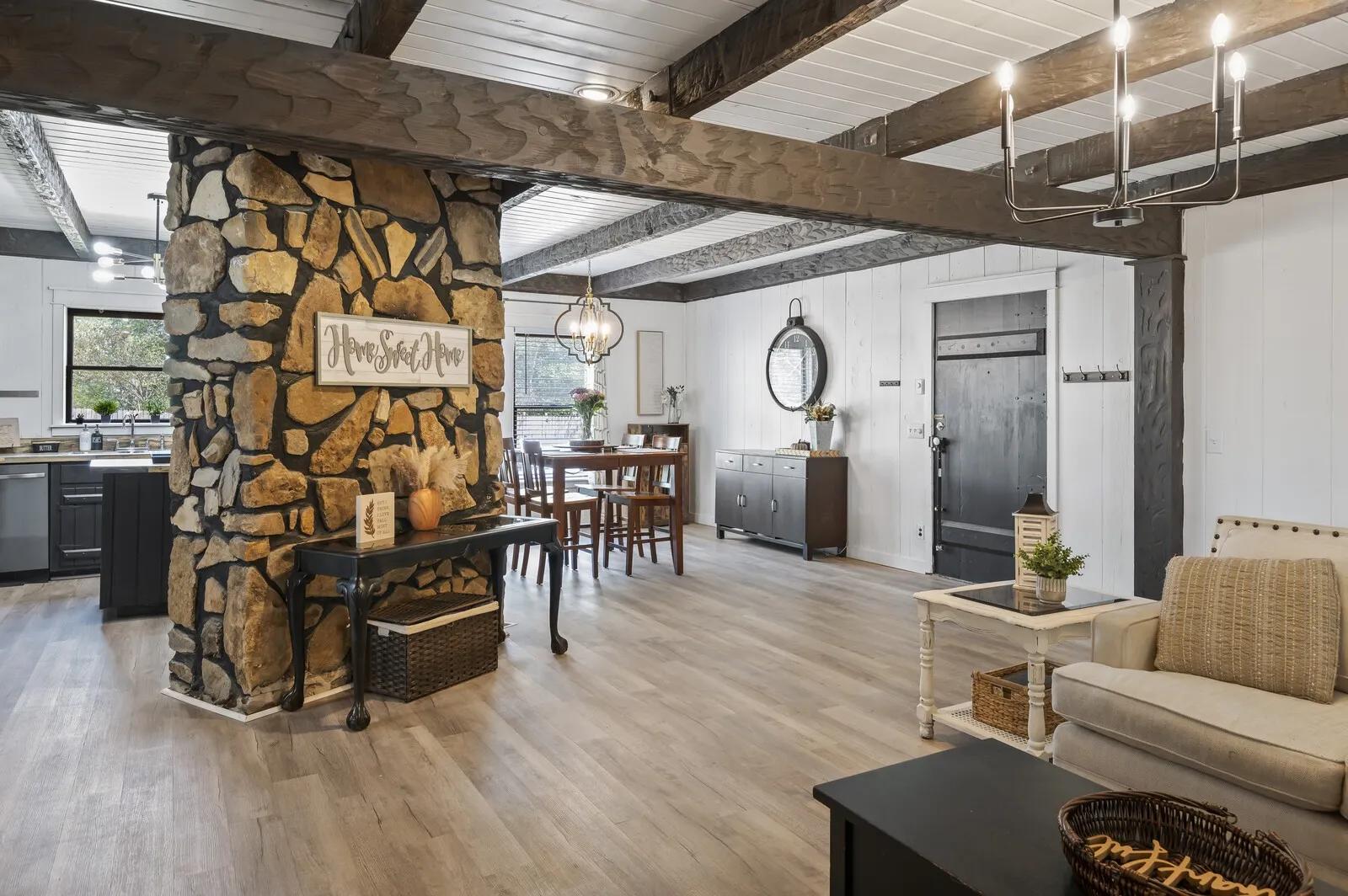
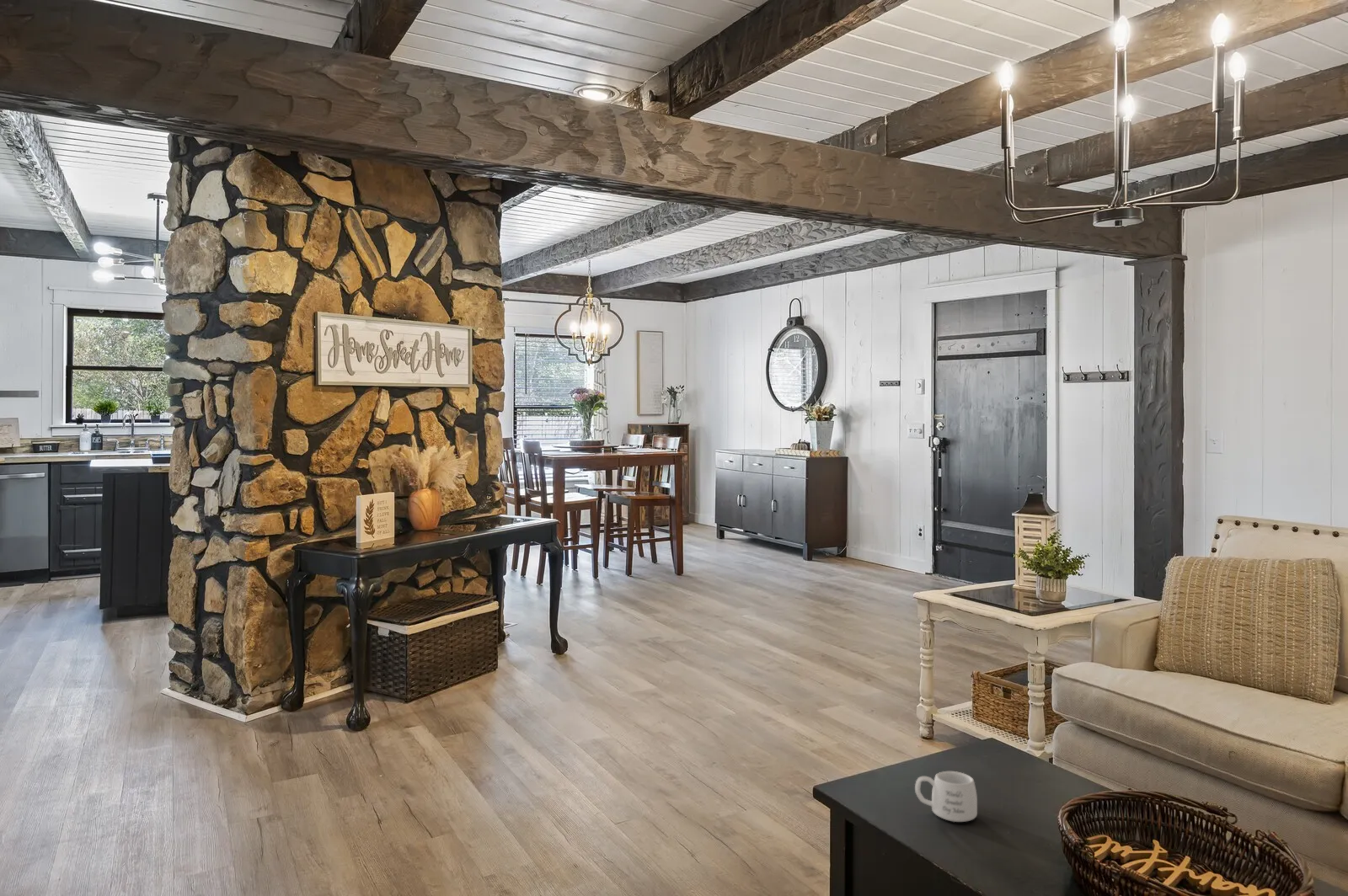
+ mug (945, 794)
